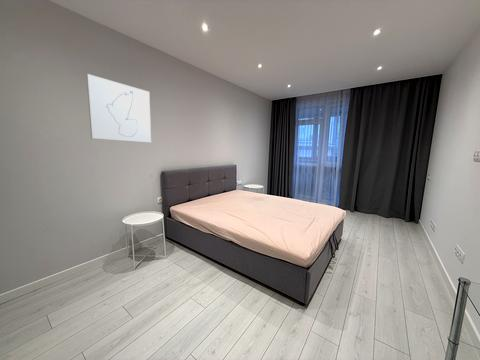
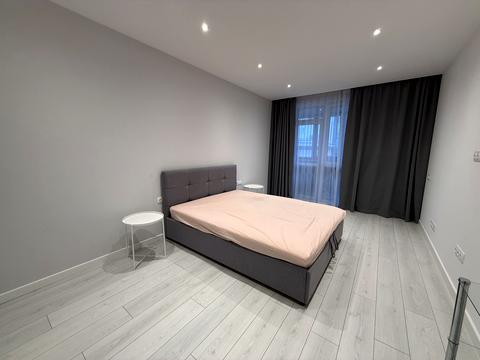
- wall art (122, 112)
